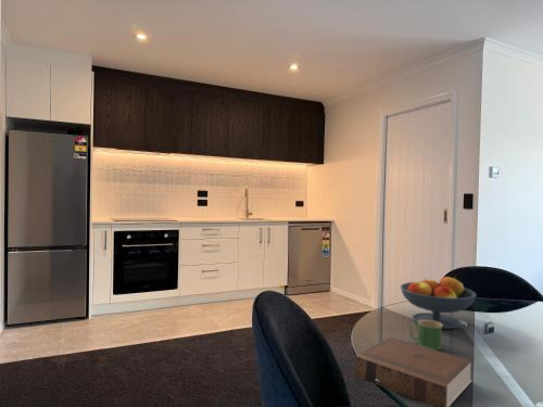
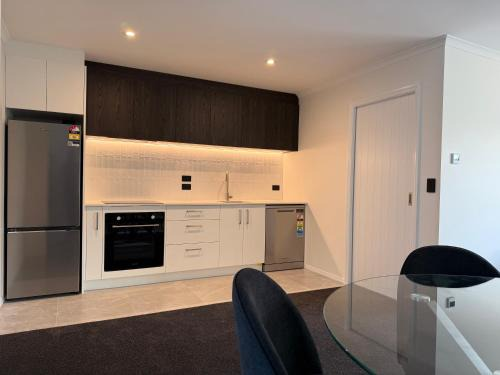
- fruit bowl (437, 300)
- book (413, 368)
- mug (425, 333)
